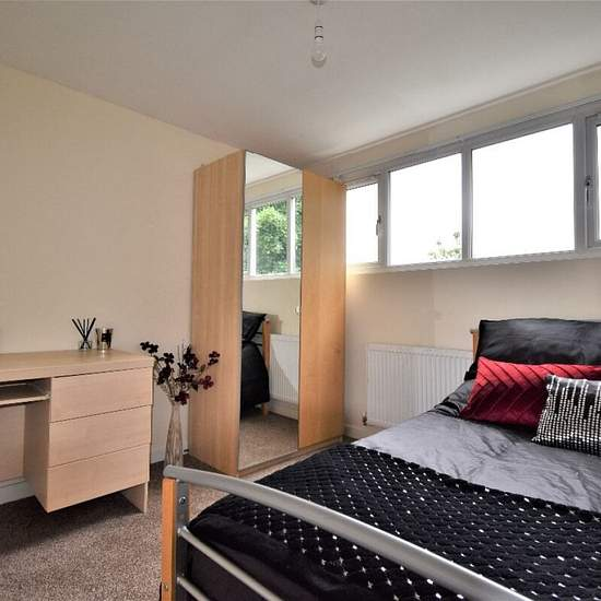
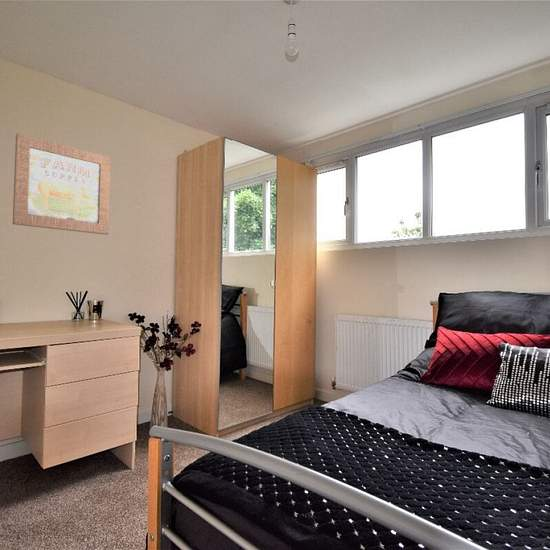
+ wall art (65, 188)
